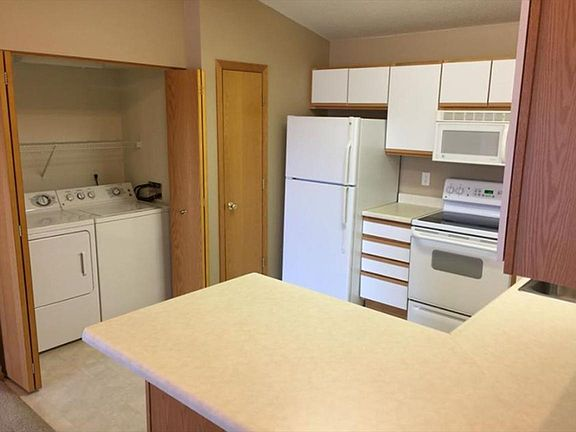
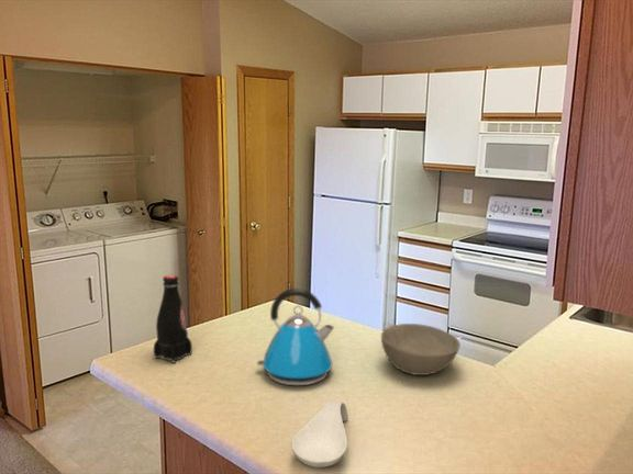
+ bottle (171, 316)
+ bowl (419, 351)
+ kettle (295, 330)
+ spoon rest (325, 429)
